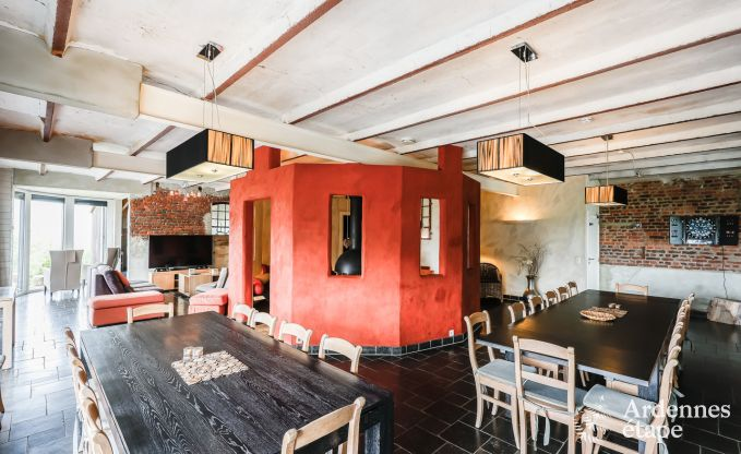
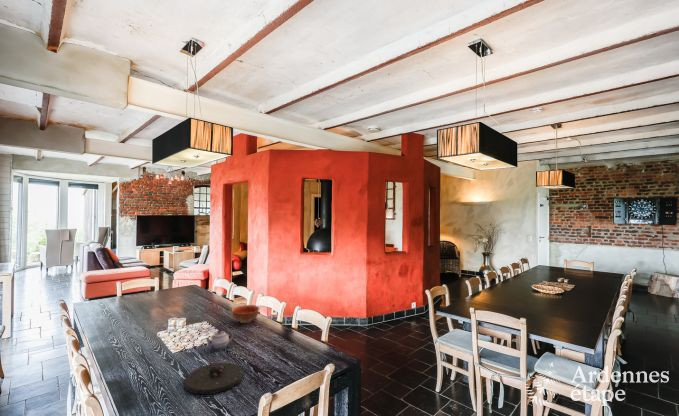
+ teapot (219, 339)
+ bowl (245, 315)
+ plate (214, 372)
